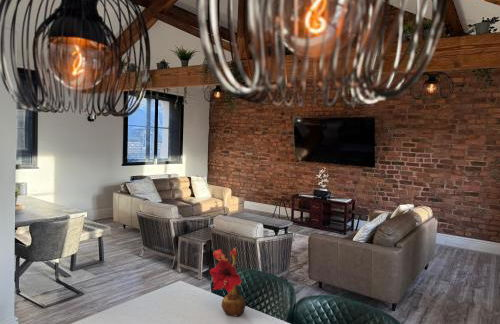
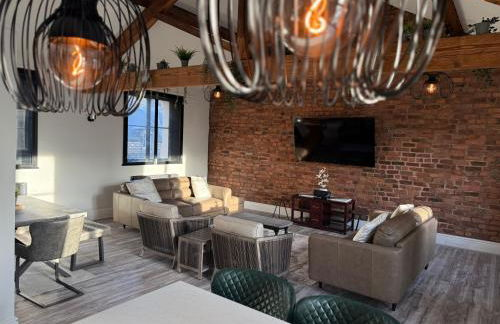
- flower (228, 283)
